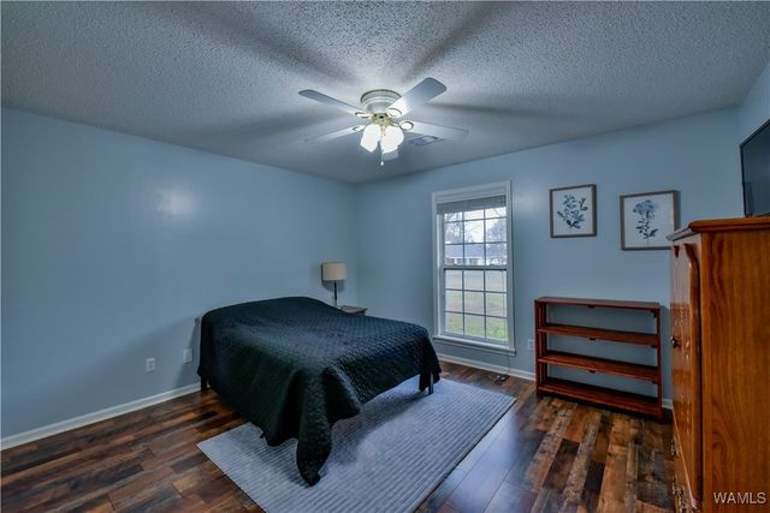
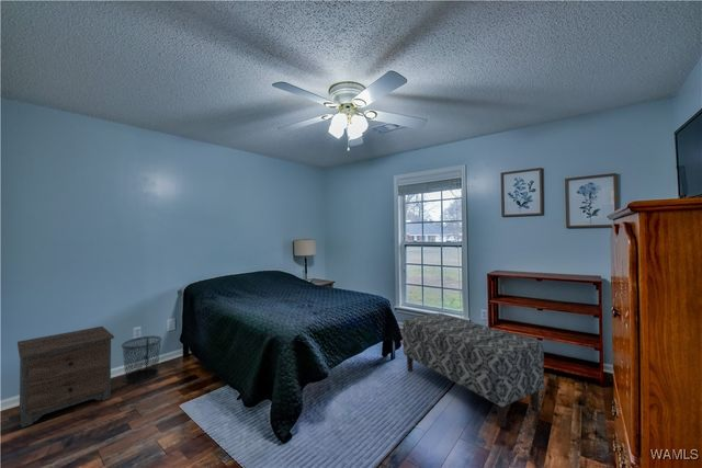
+ bench (464, 357)
+ waste bin (143, 358)
+ nightstand (66, 370)
